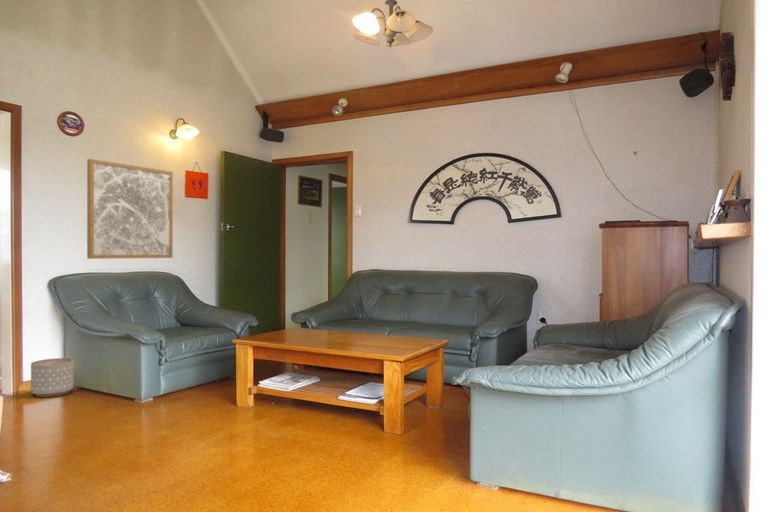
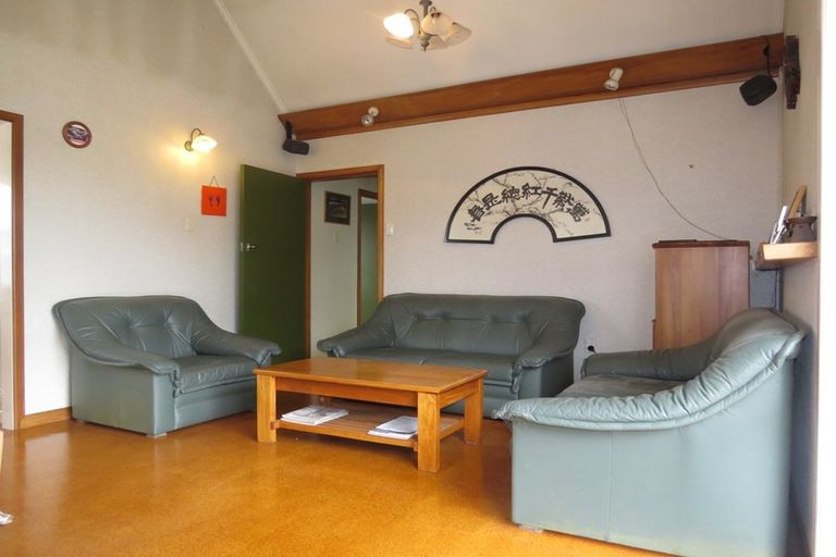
- planter (52, 377)
- wall art (133, 212)
